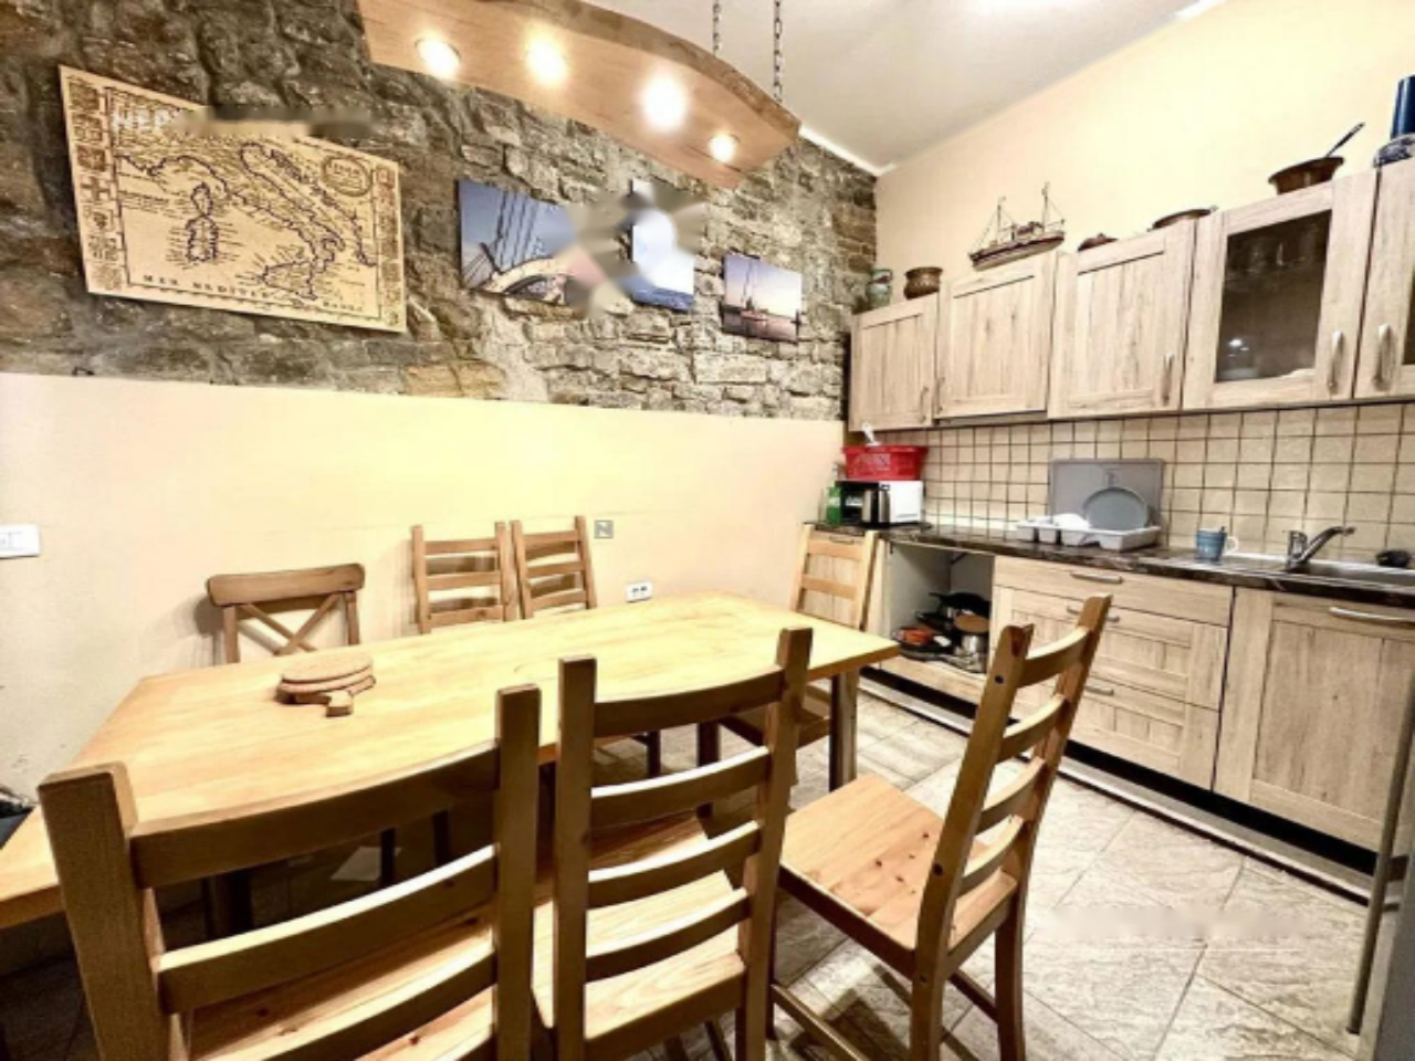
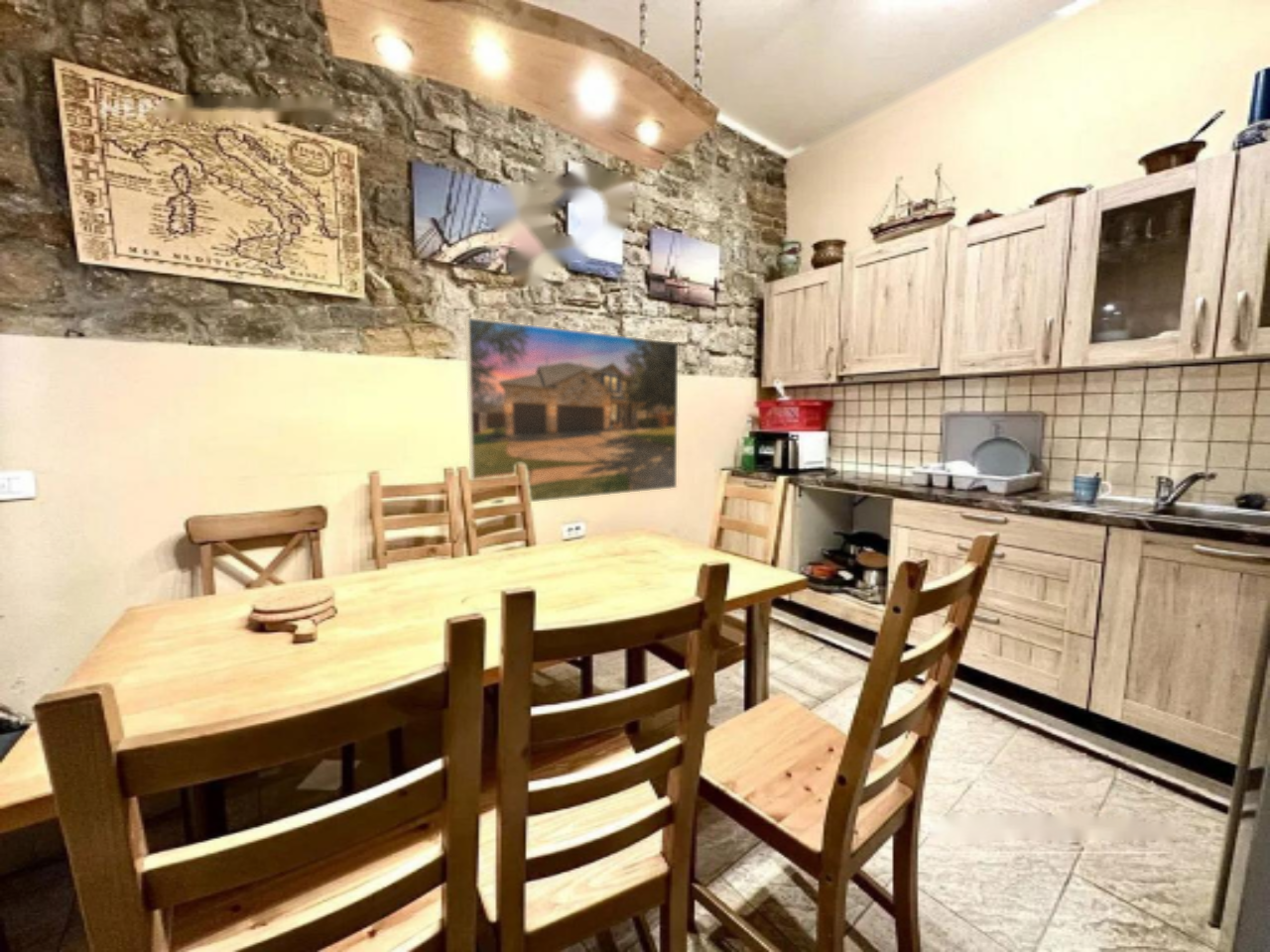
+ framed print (585, 416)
